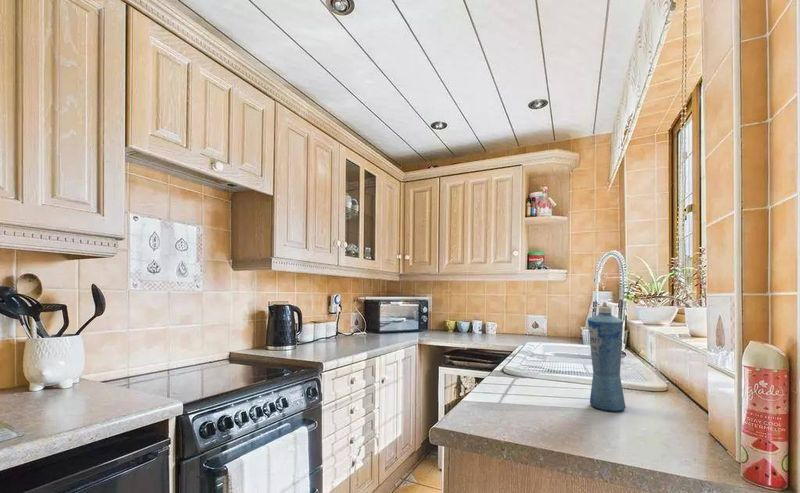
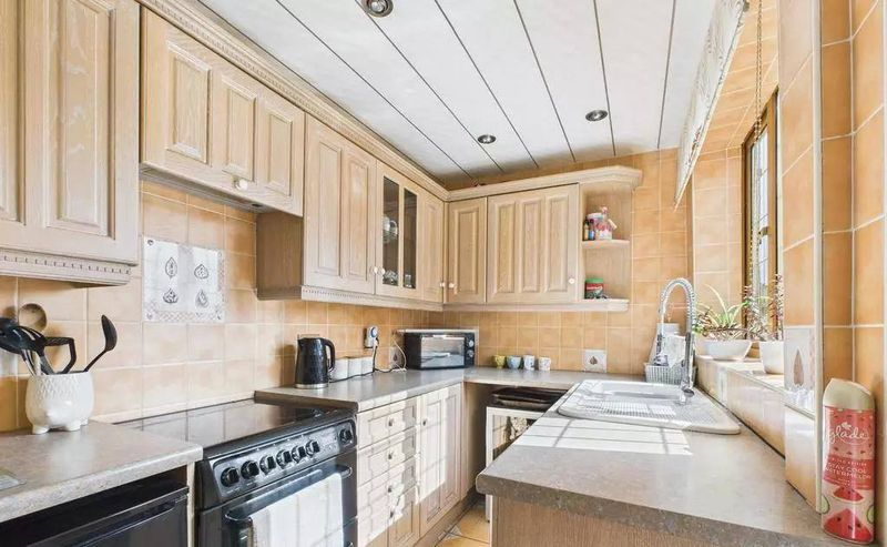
- squeeze bottle (606, 354)
